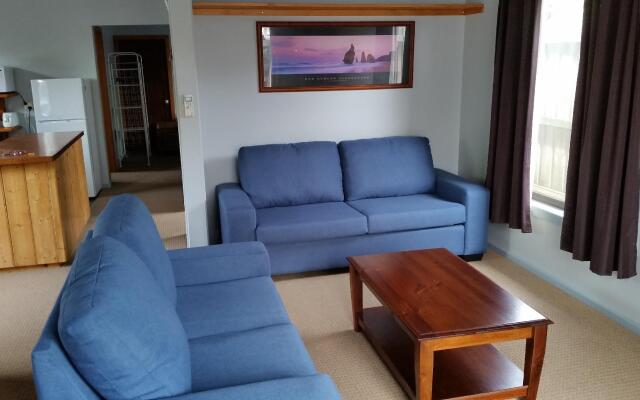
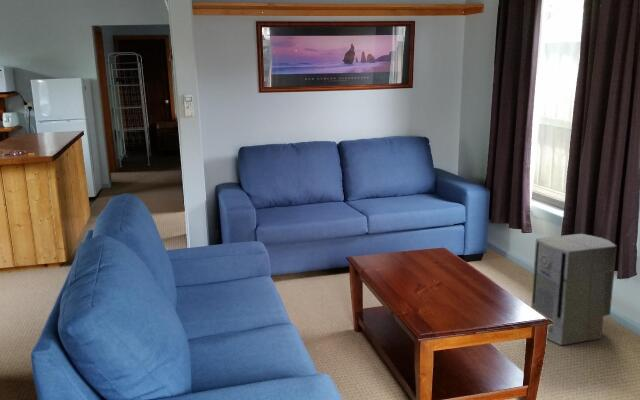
+ air purifier (571, 287)
